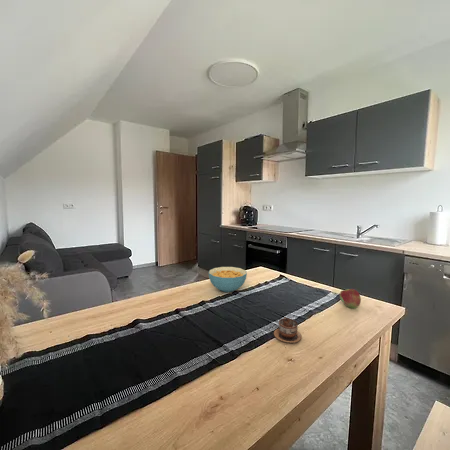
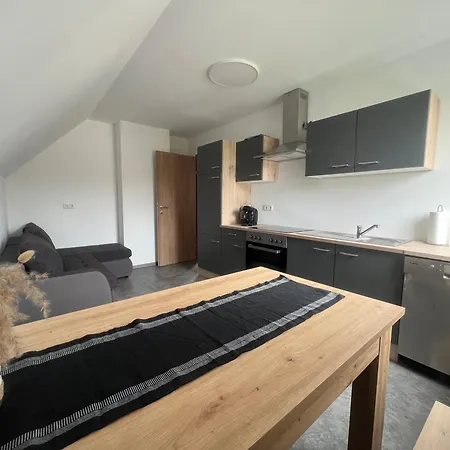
- fruit (350, 297)
- cup (287, 328)
- cereal bowl (227, 281)
